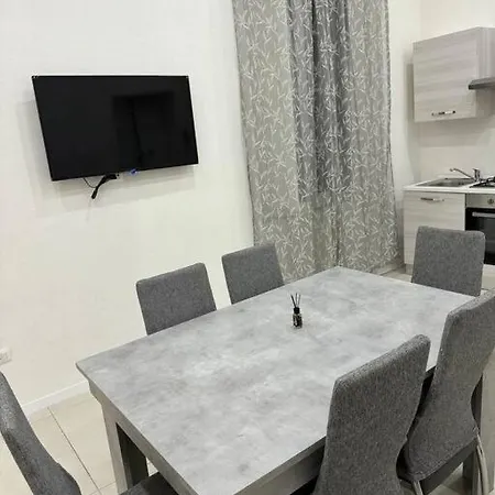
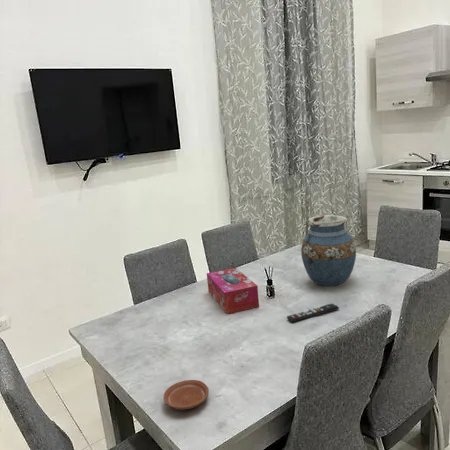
+ remote control (313, 312)
+ vase (328, 251)
+ tissue box (231, 289)
+ plate (186, 397)
